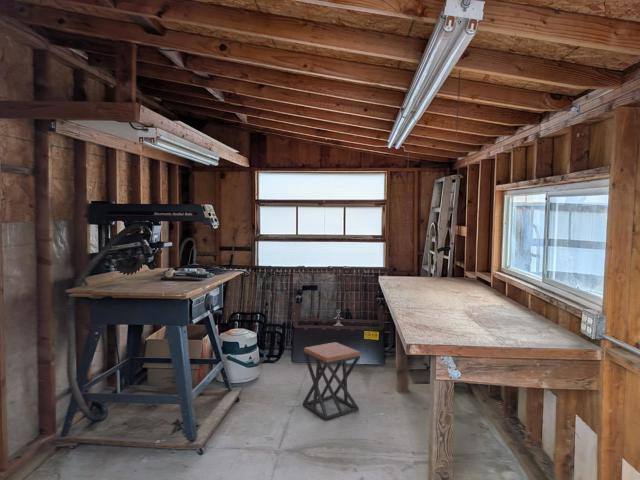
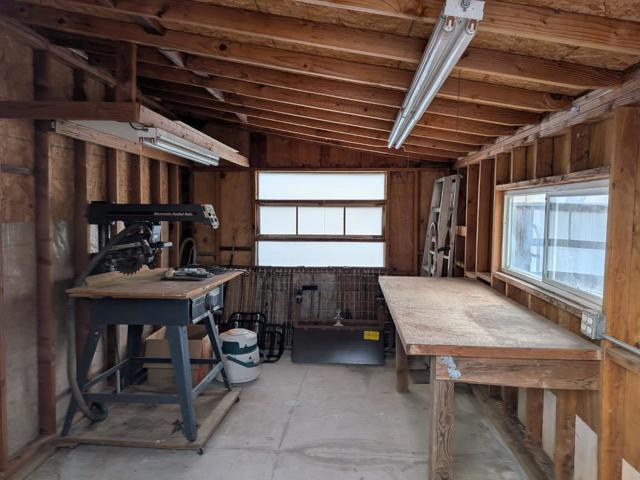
- stool (331, 378)
